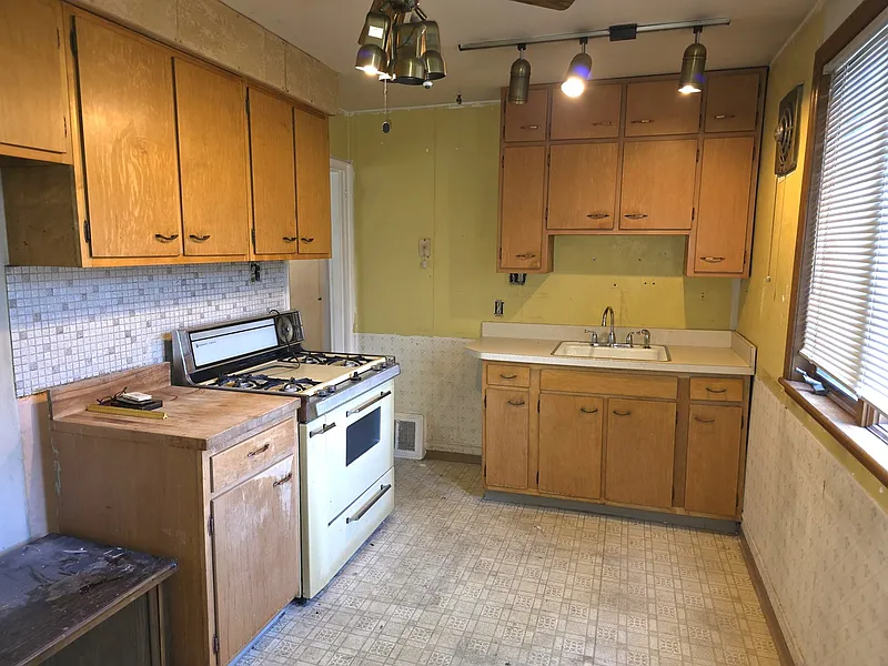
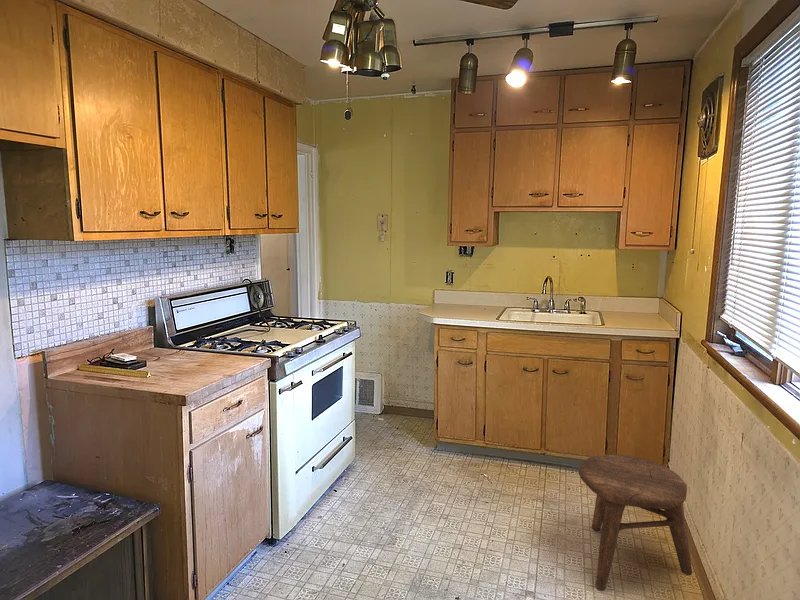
+ stool (635, 522)
